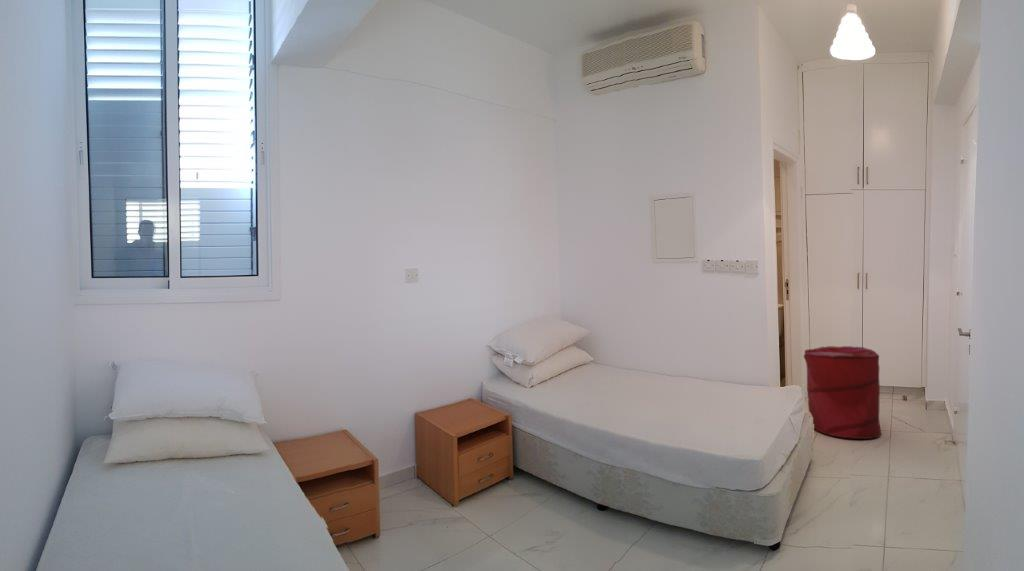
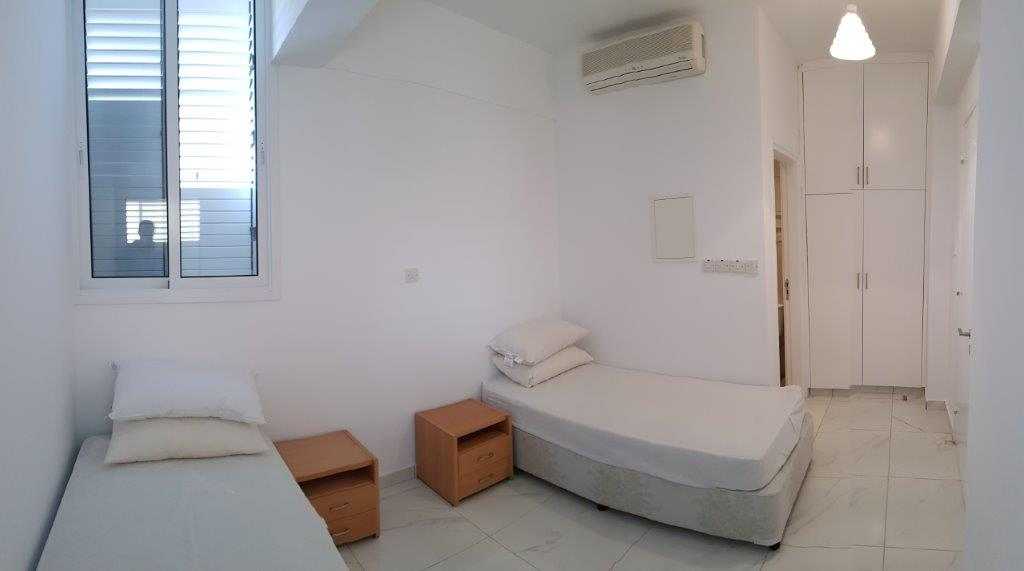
- laundry hamper (841, 388)
